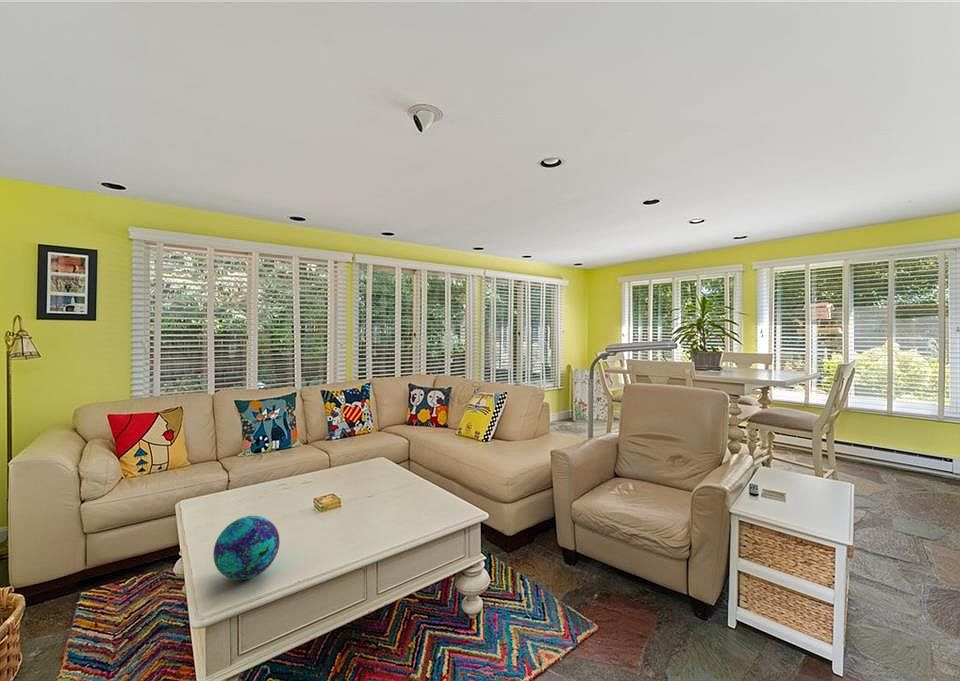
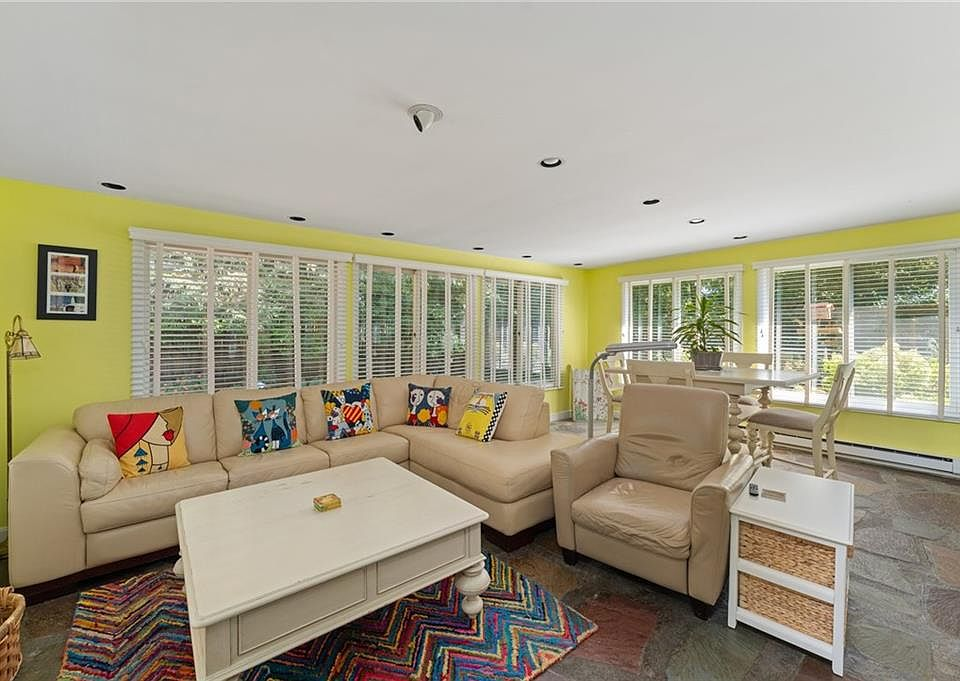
- decorative ball (247, 546)
